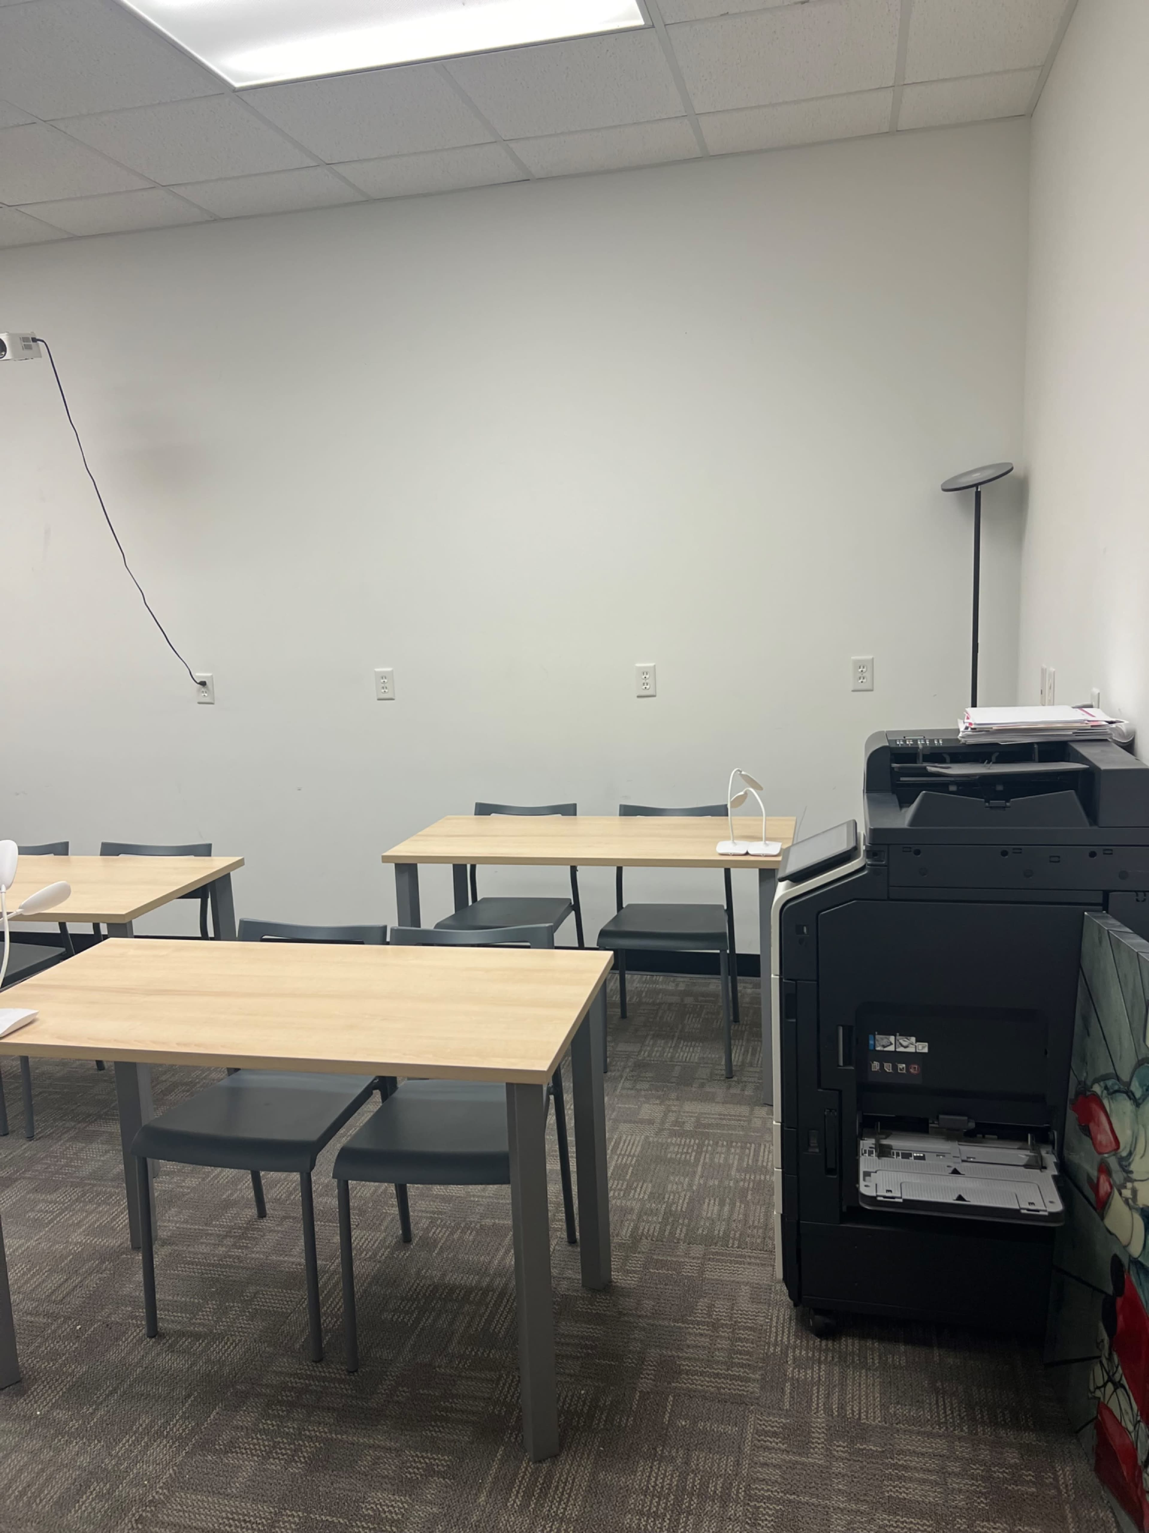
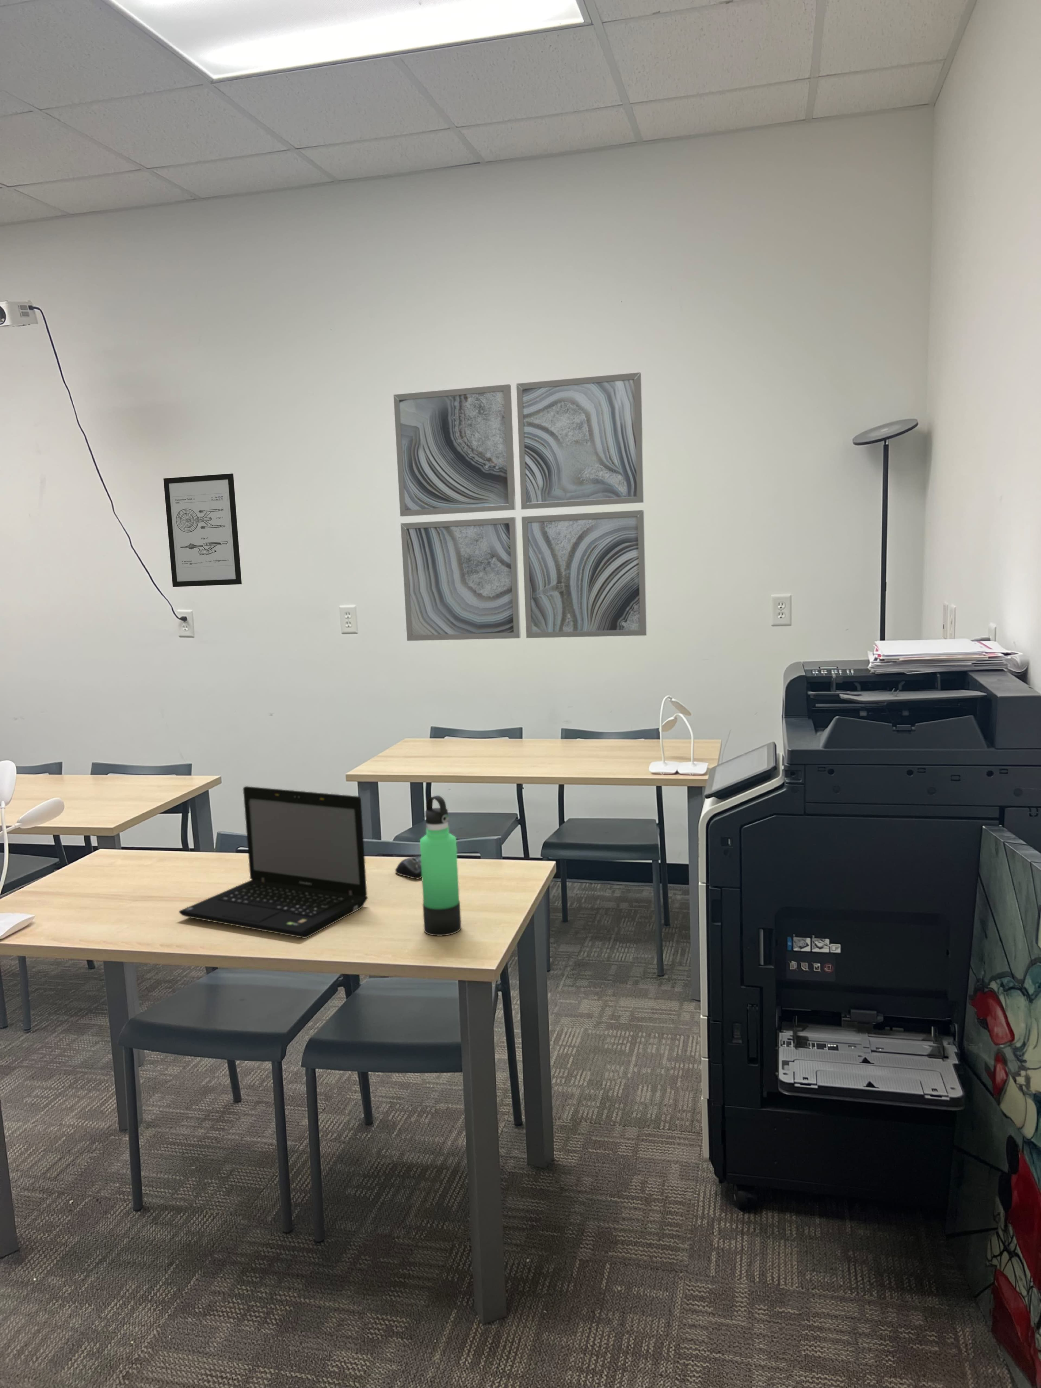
+ wall art (202, 531)
+ computer mouse (413, 866)
+ wall art (522, 517)
+ laptop (271, 858)
+ thermos bottle (440, 862)
